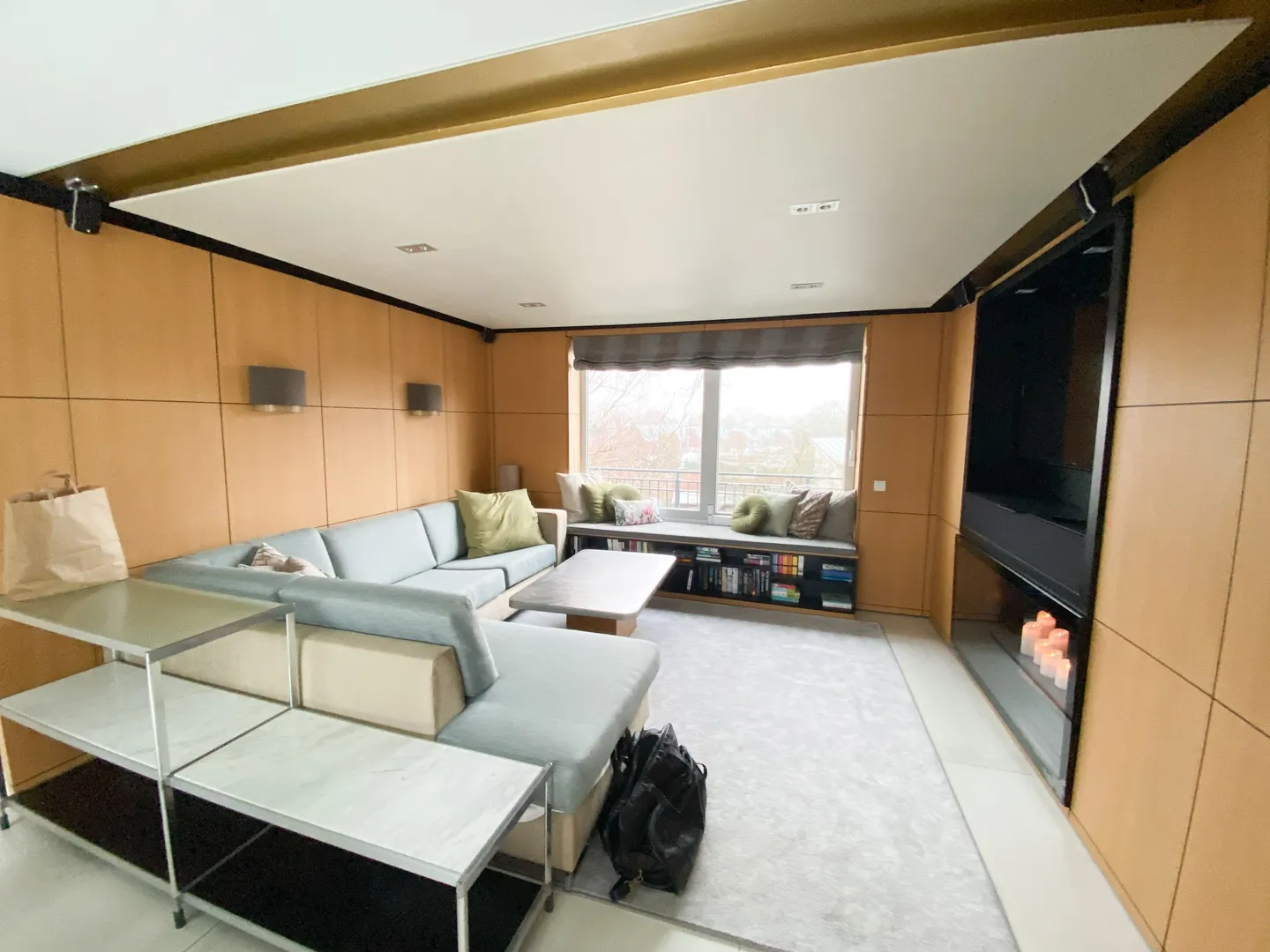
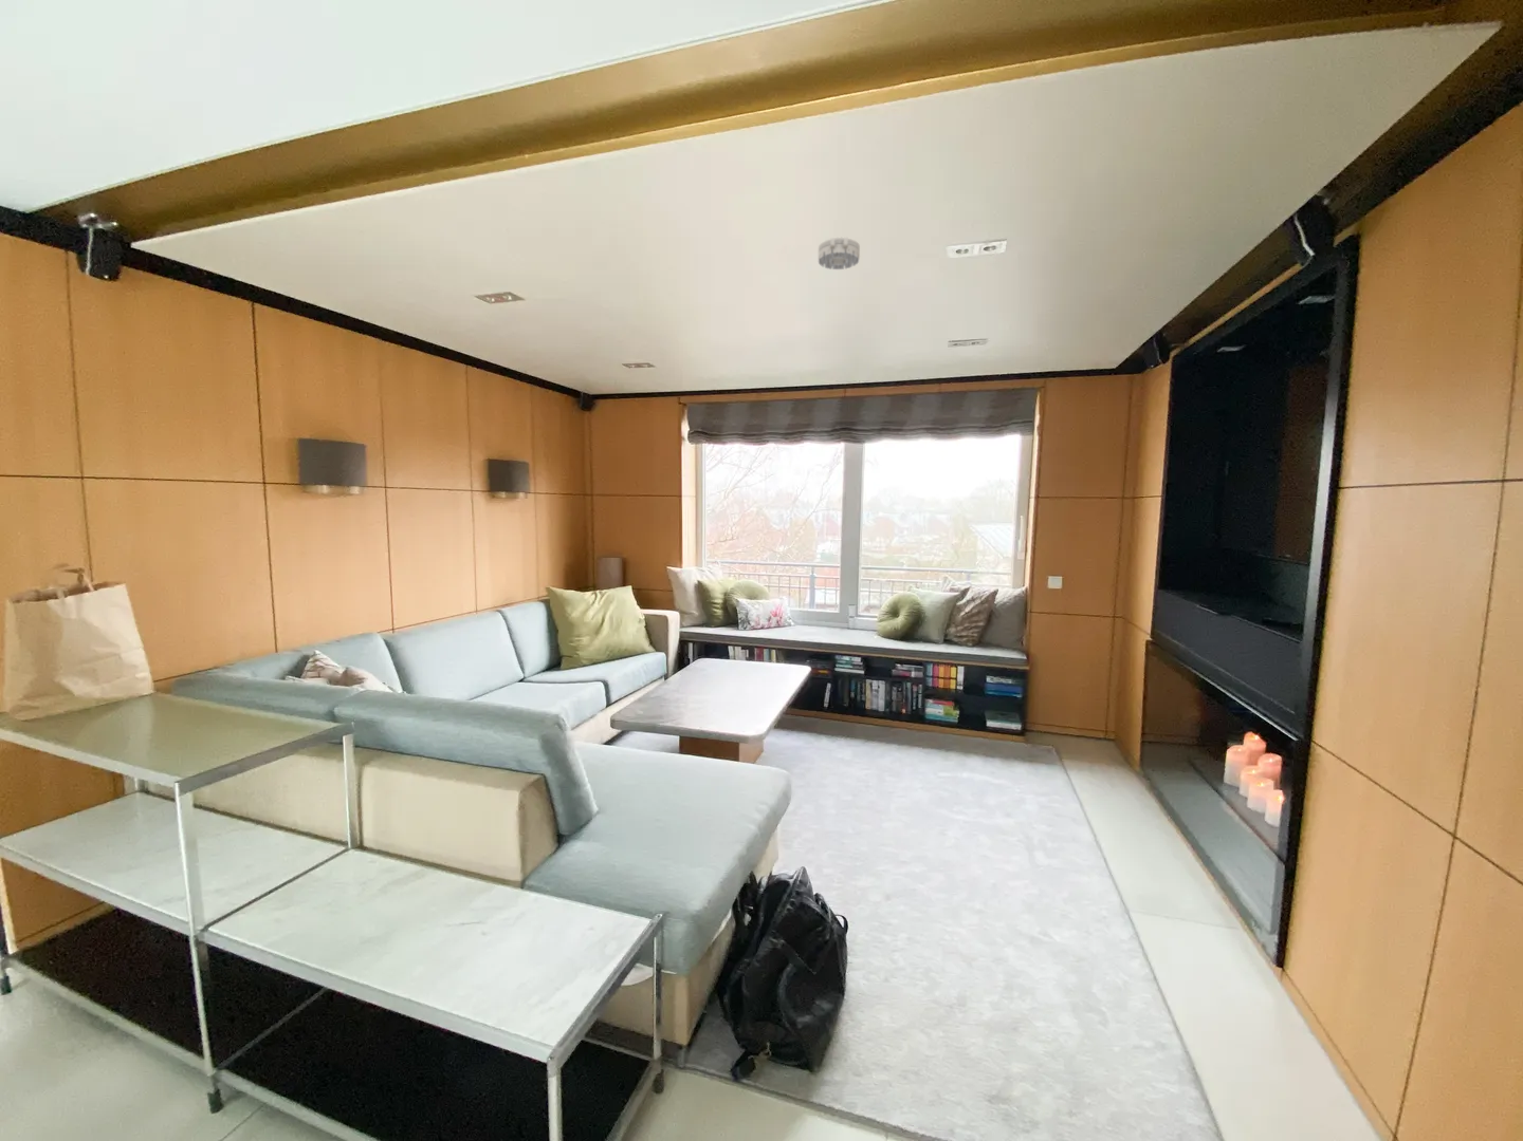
+ smoke detector (838, 253)
